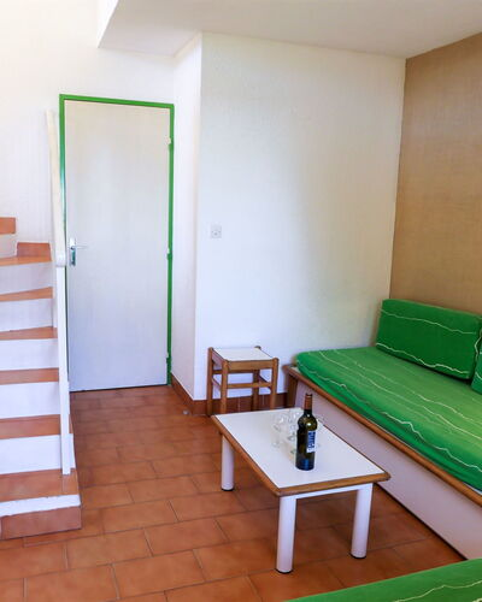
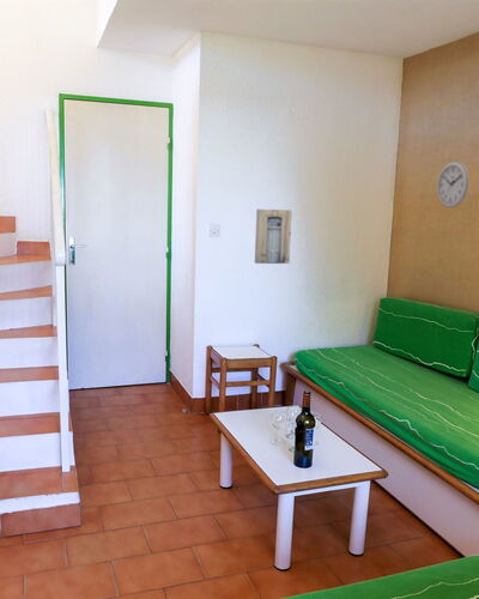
+ wall art (273, 236)
+ wall clock (451, 184)
